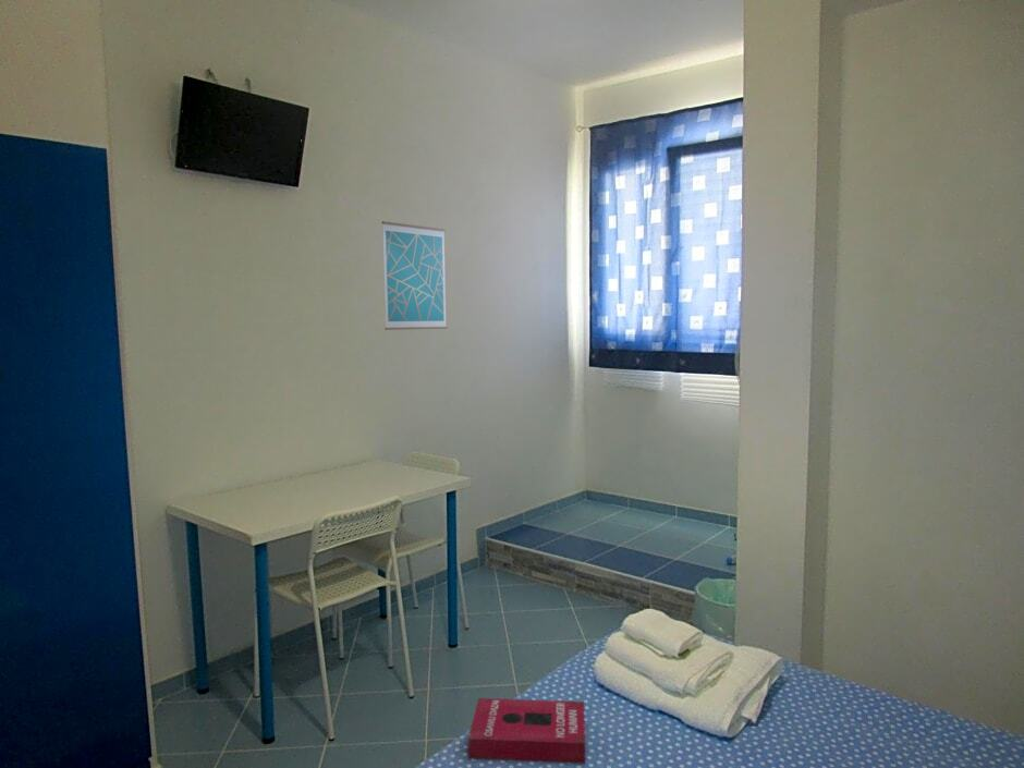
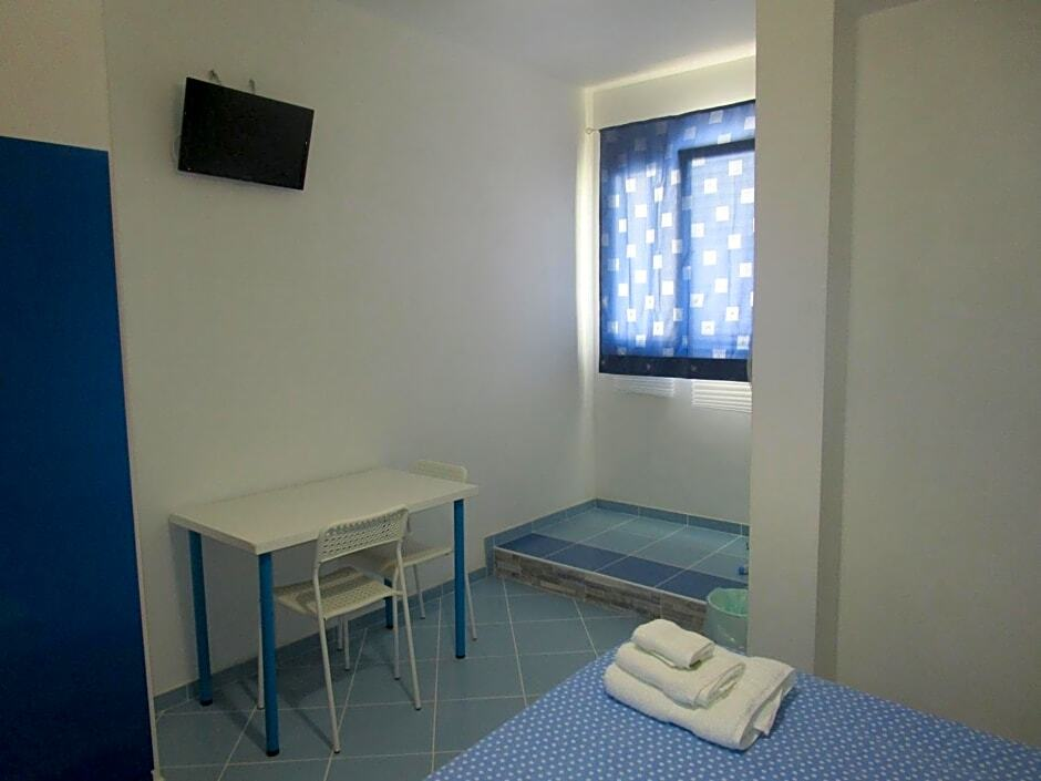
- book (528, 729)
- wall art (415, 277)
